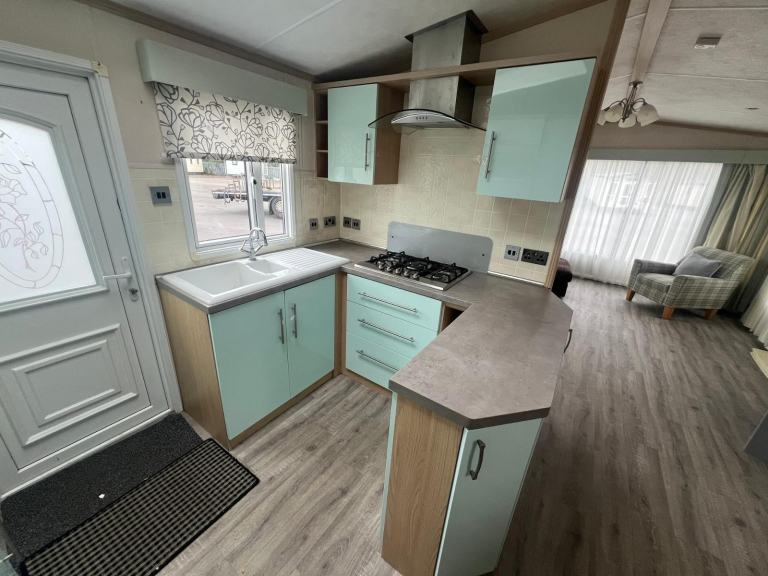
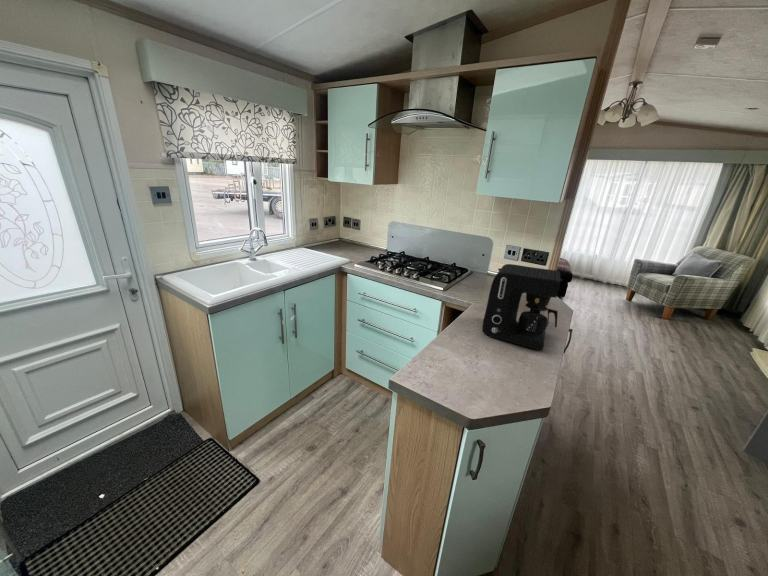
+ coffee maker (525, 305)
